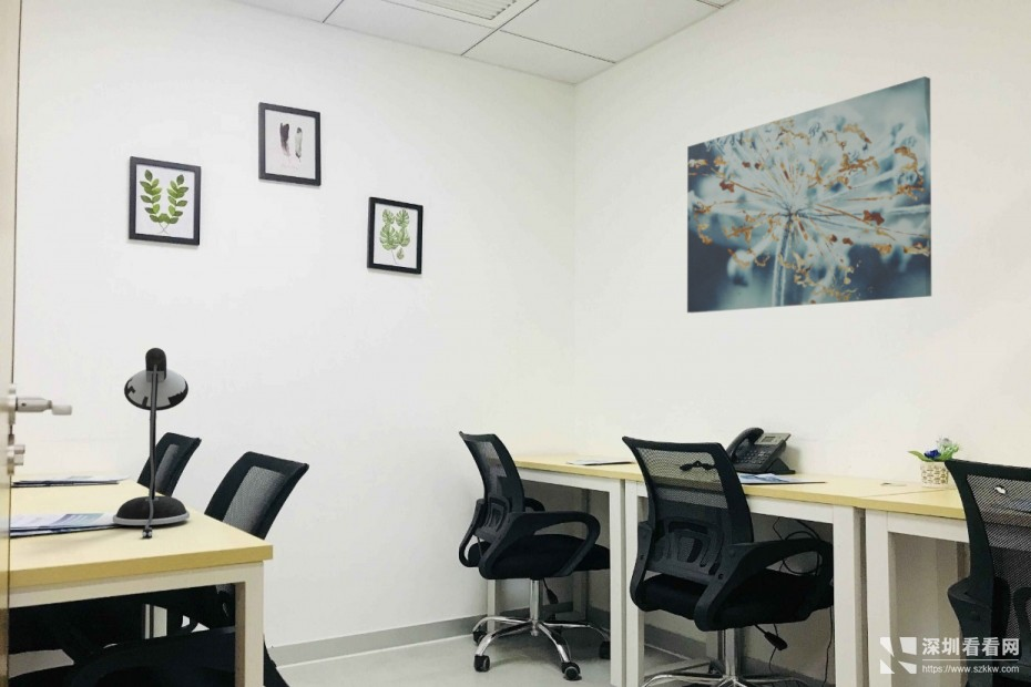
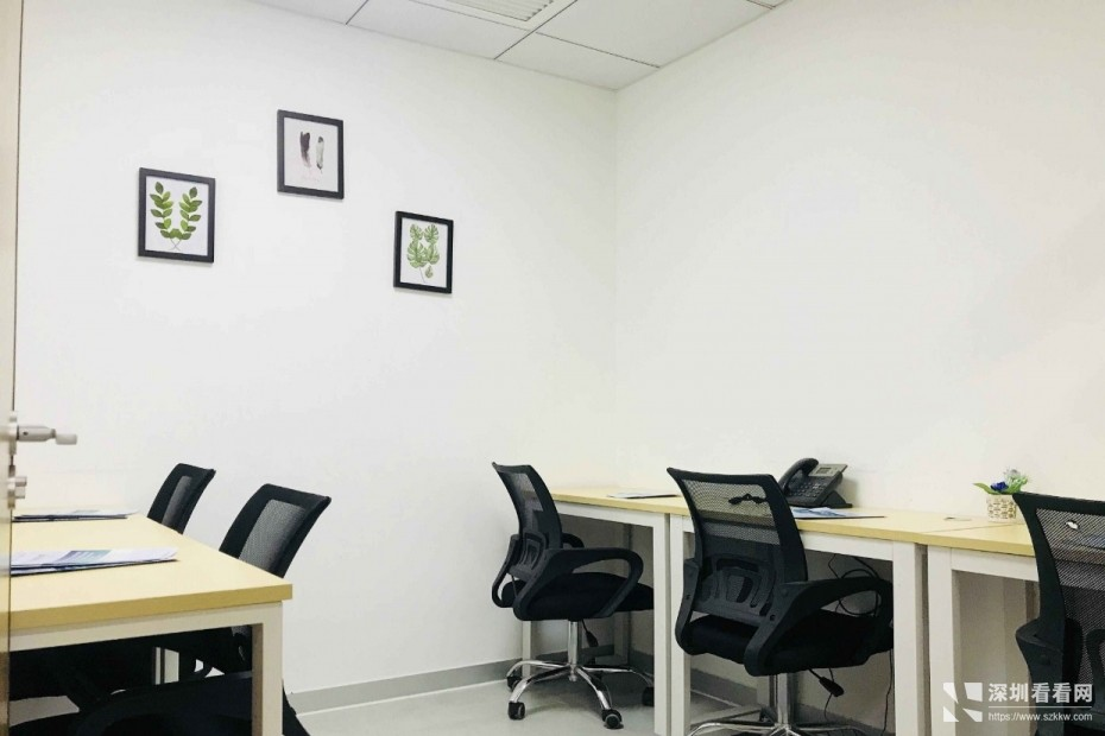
- desk lamp (154, 434)
- wall art (792, 211)
